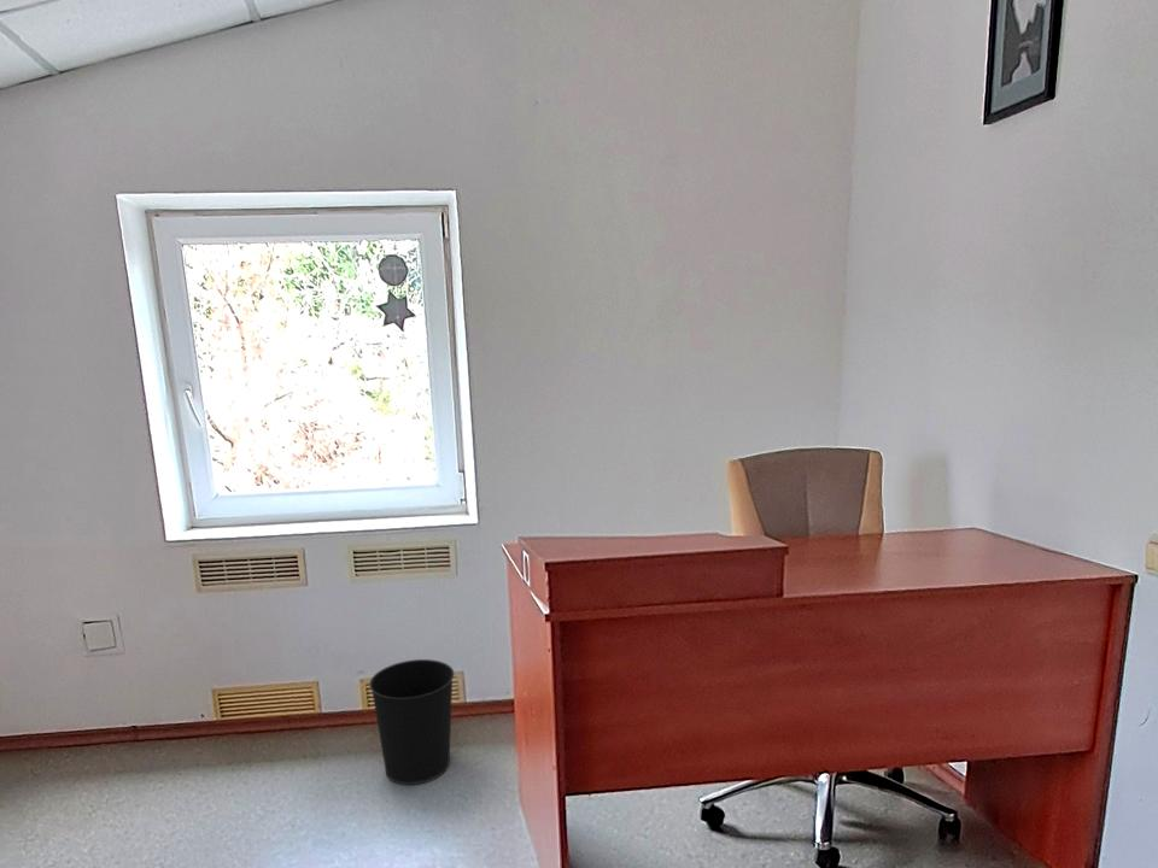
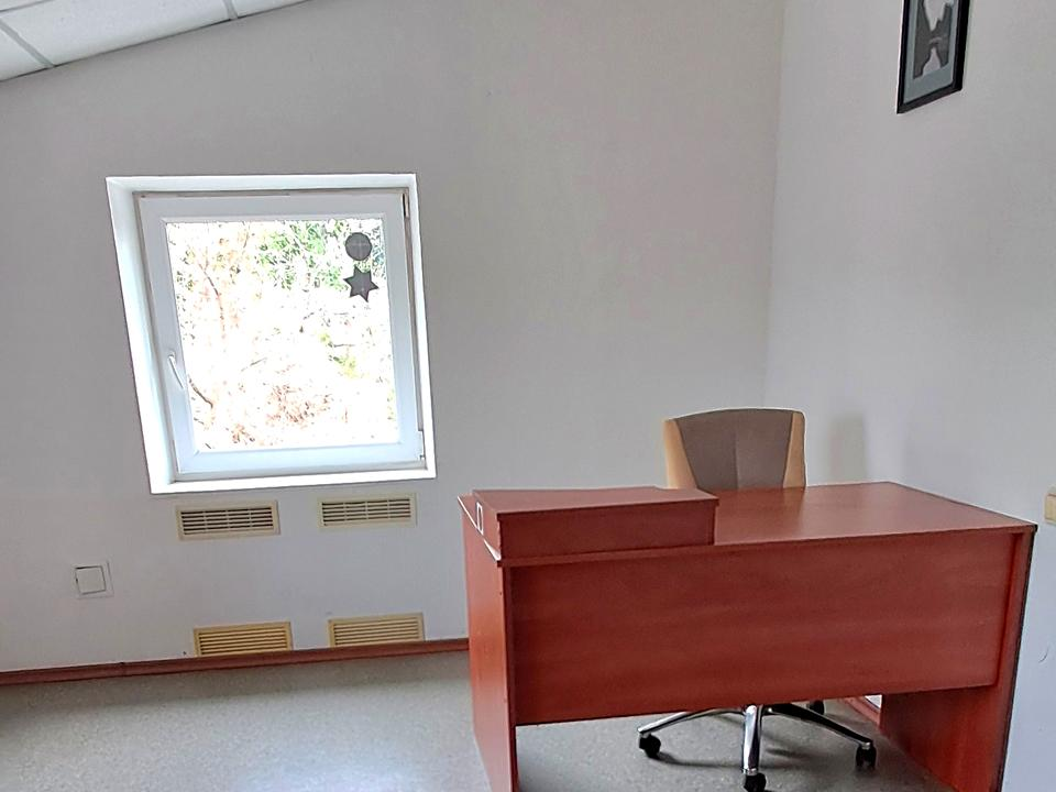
- wastebasket (415, 722)
